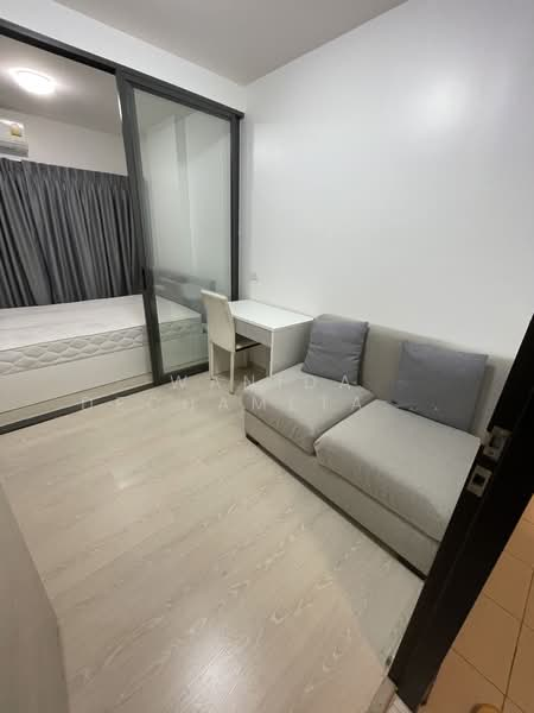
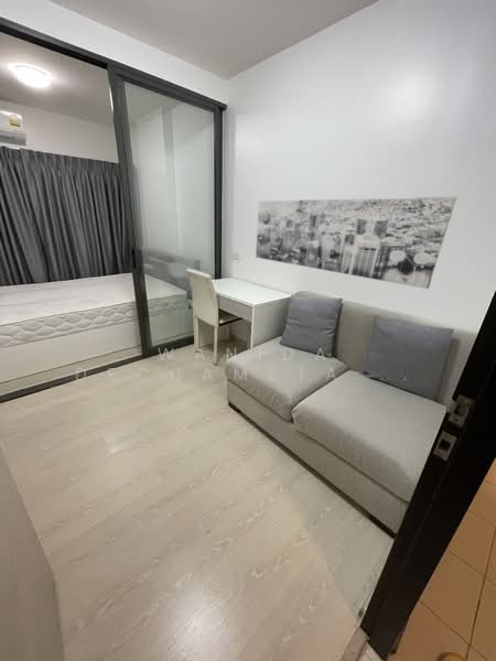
+ wall art (326, 236)
